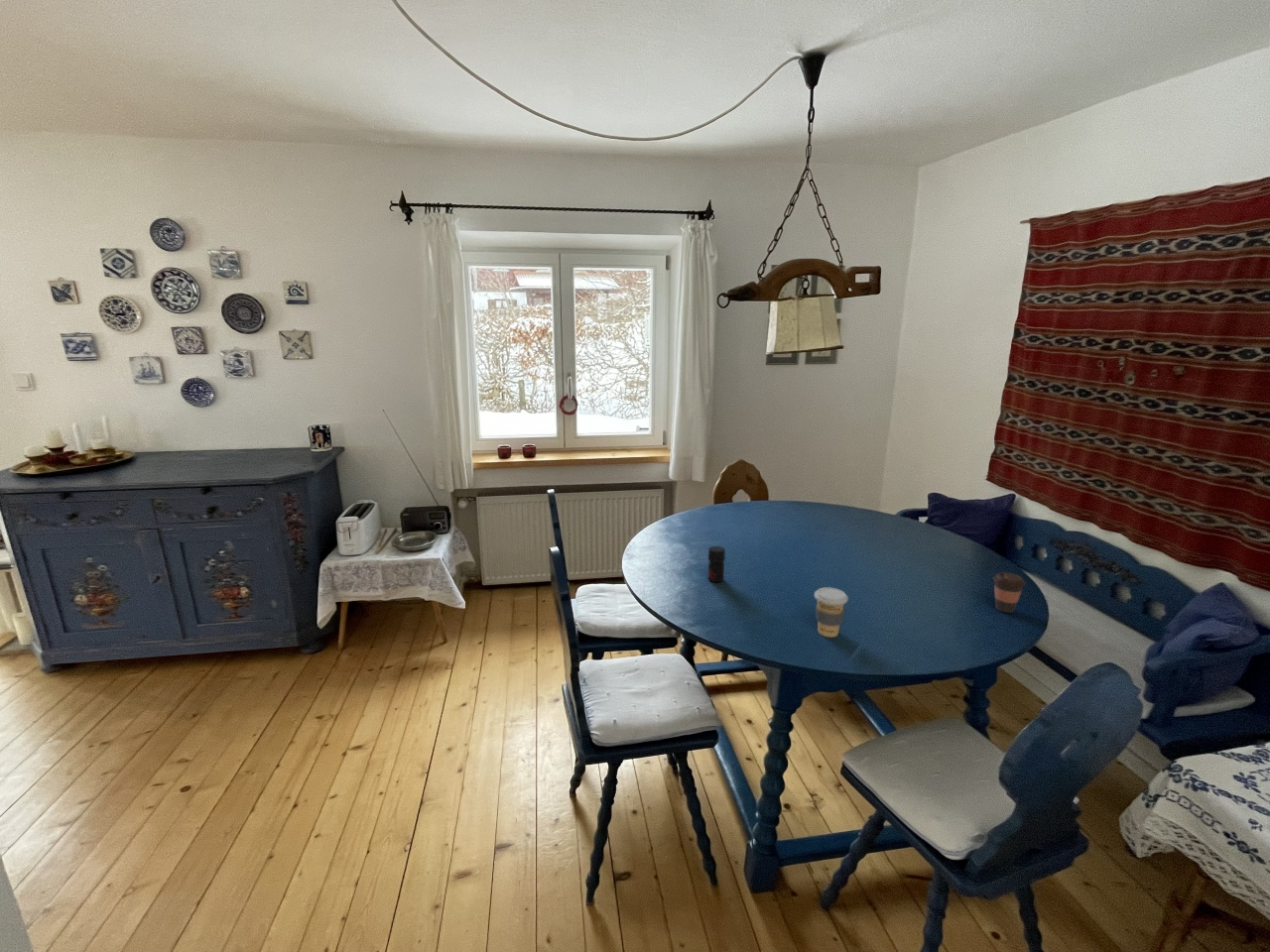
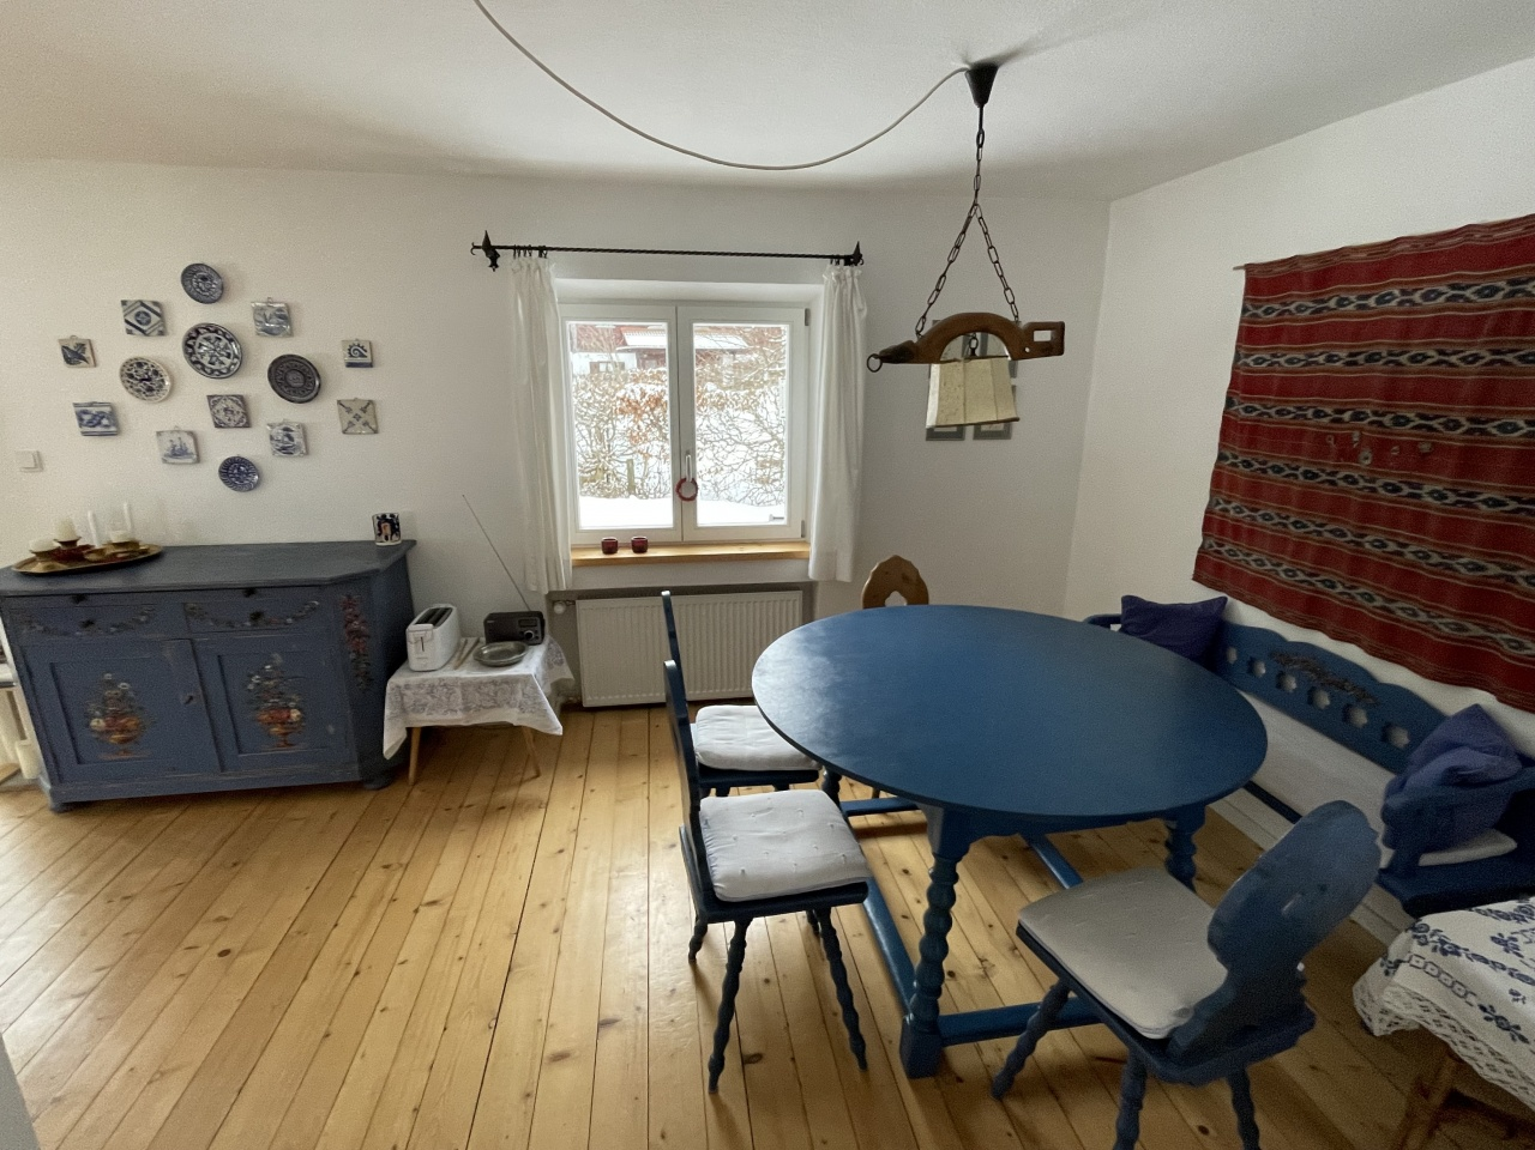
- coffee cup (829, 613)
- jar (716, 563)
- coffee cup (1007, 592)
